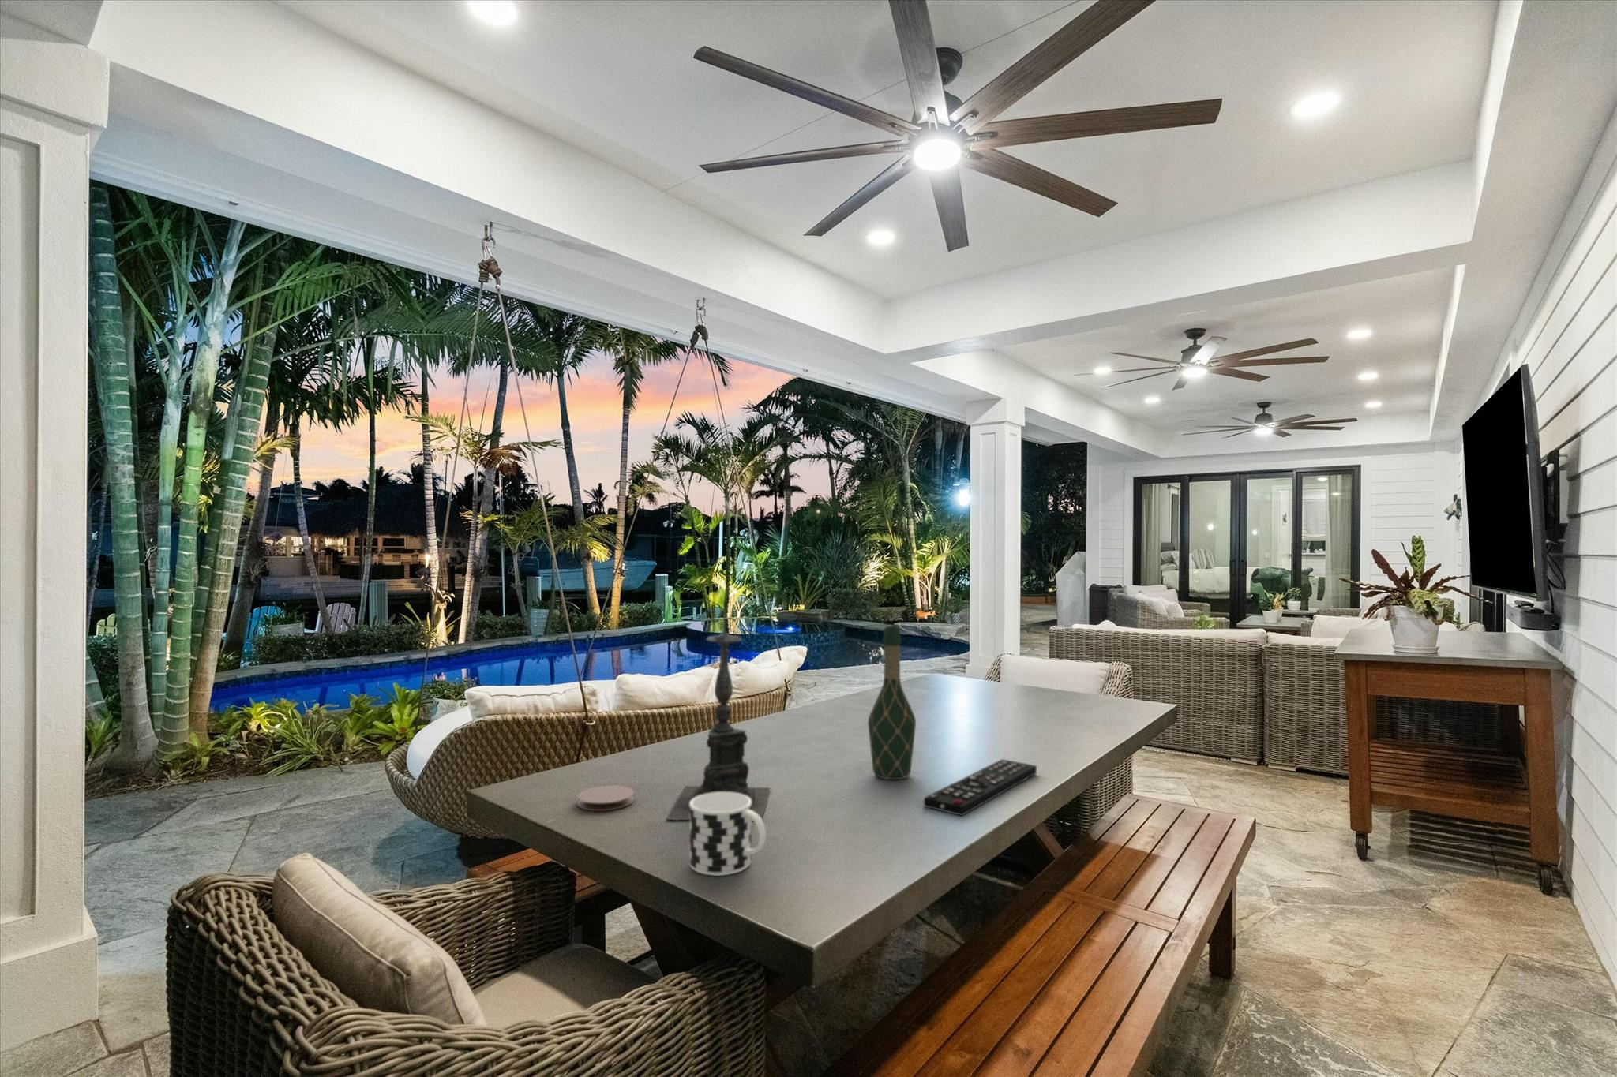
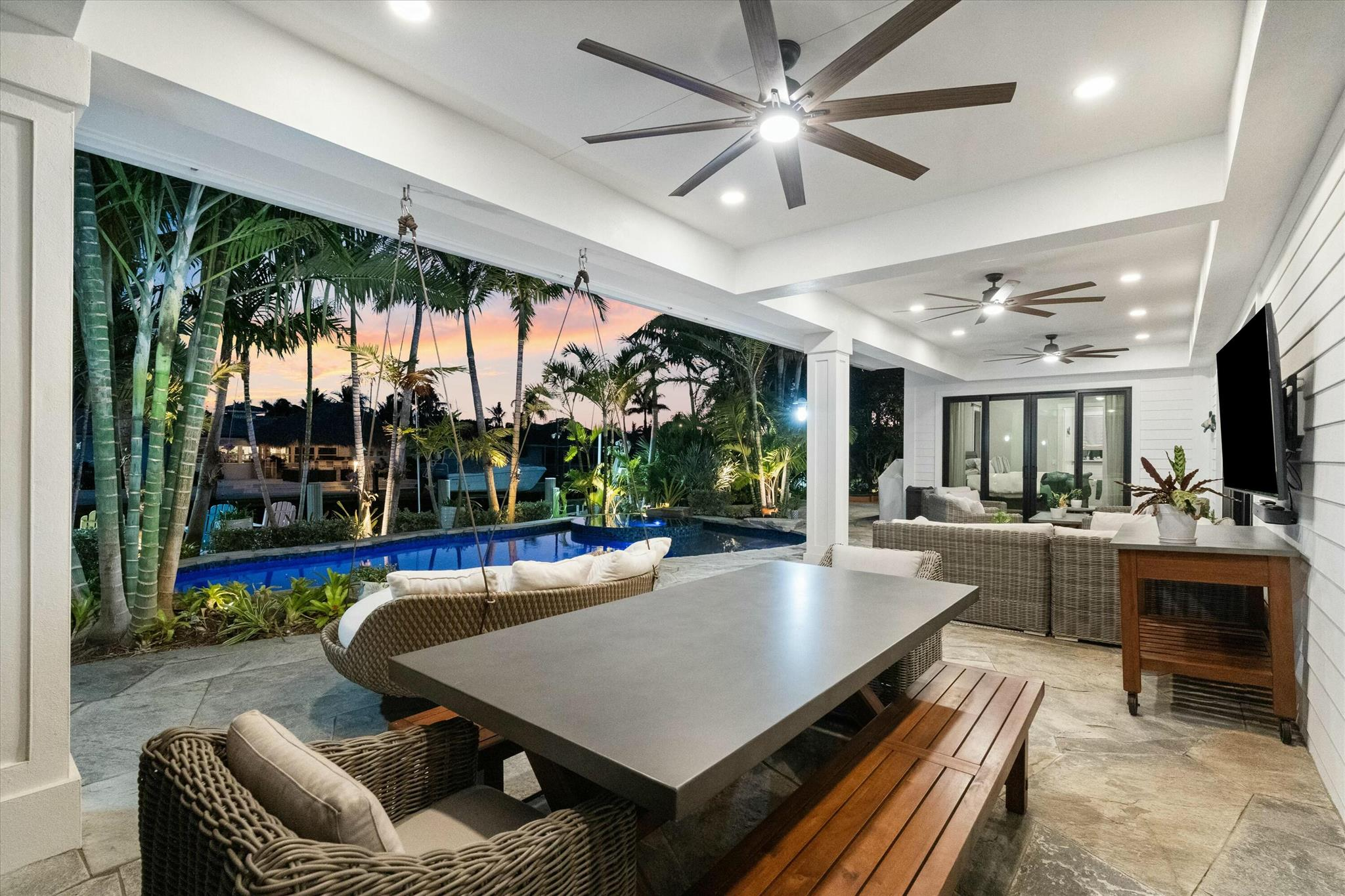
- remote control (983, 784)
- cup (729, 834)
- candle holder (721, 706)
- coaster (606, 798)
- wine bottle (891, 701)
